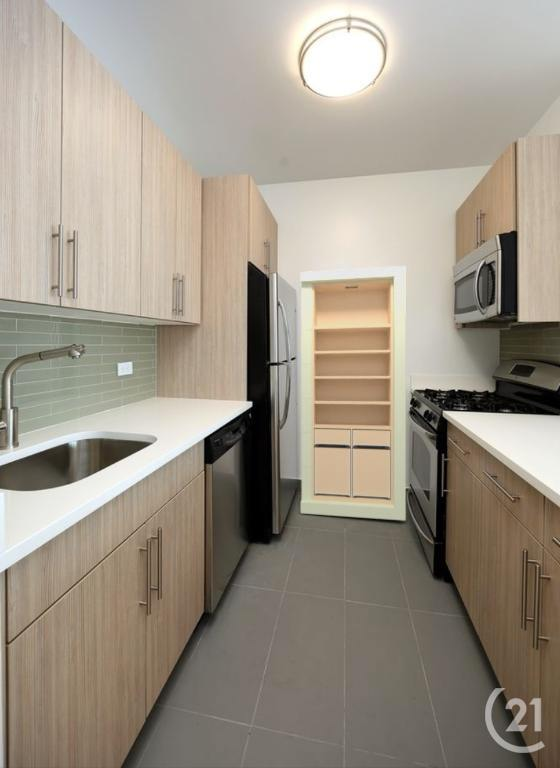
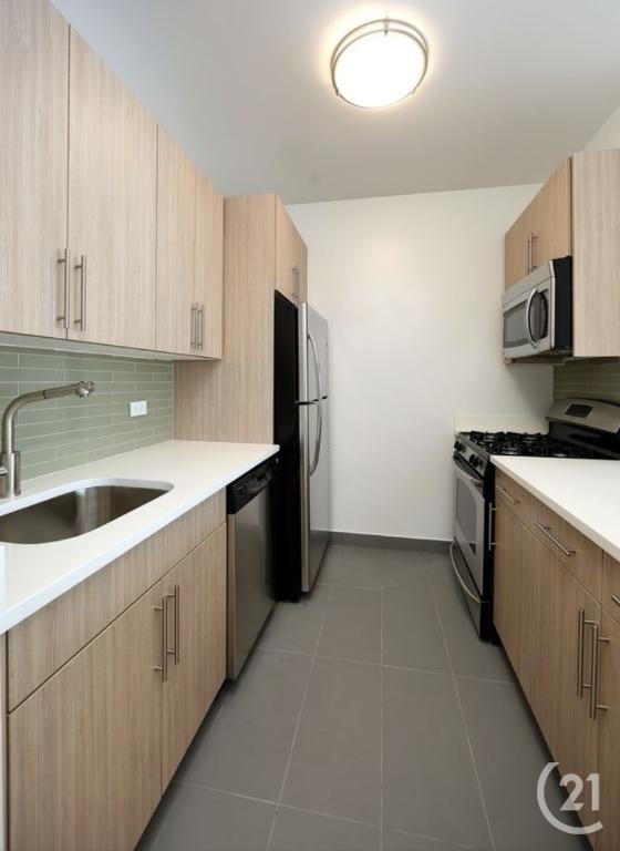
- storage cabinet (351, 392)
